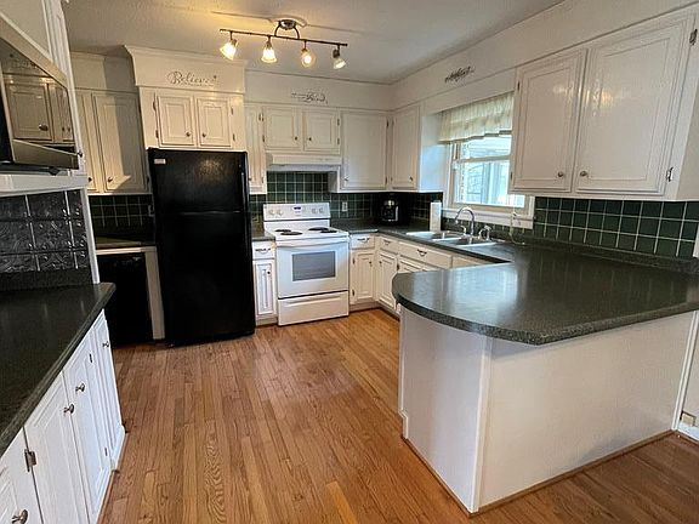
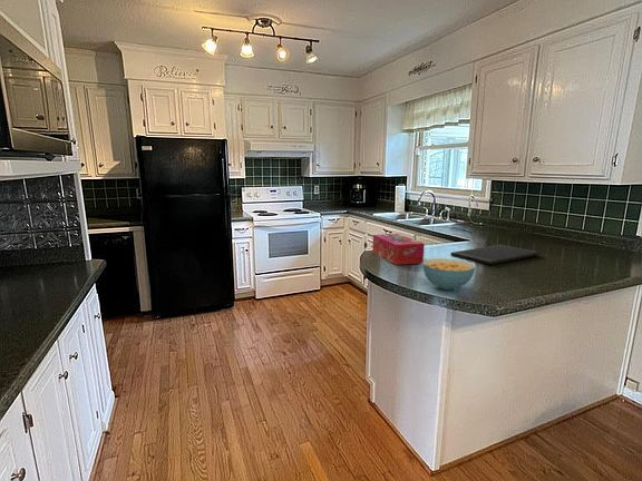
+ cutting board (495, 253)
+ tissue box (396, 247)
+ cereal bowl (447, 275)
